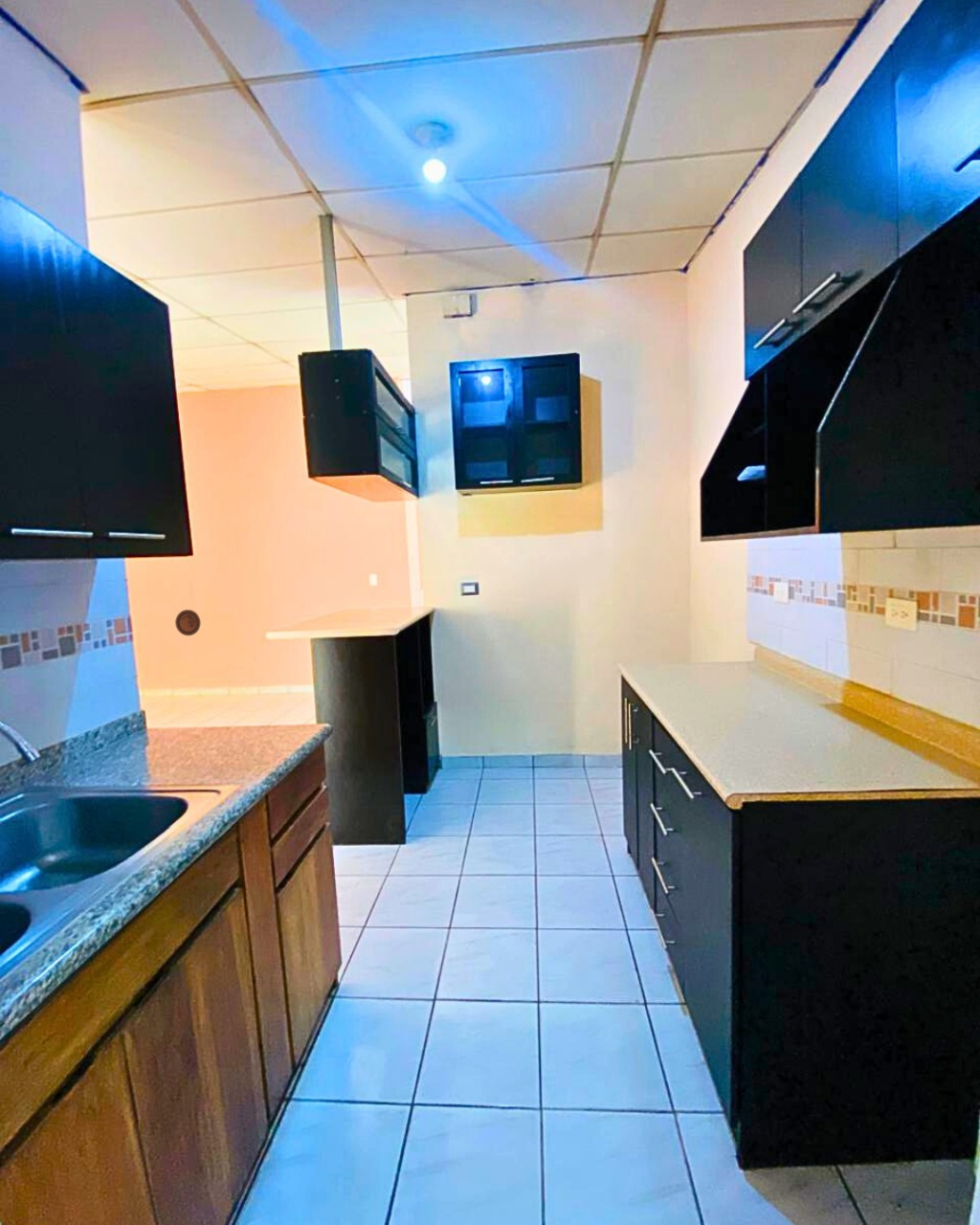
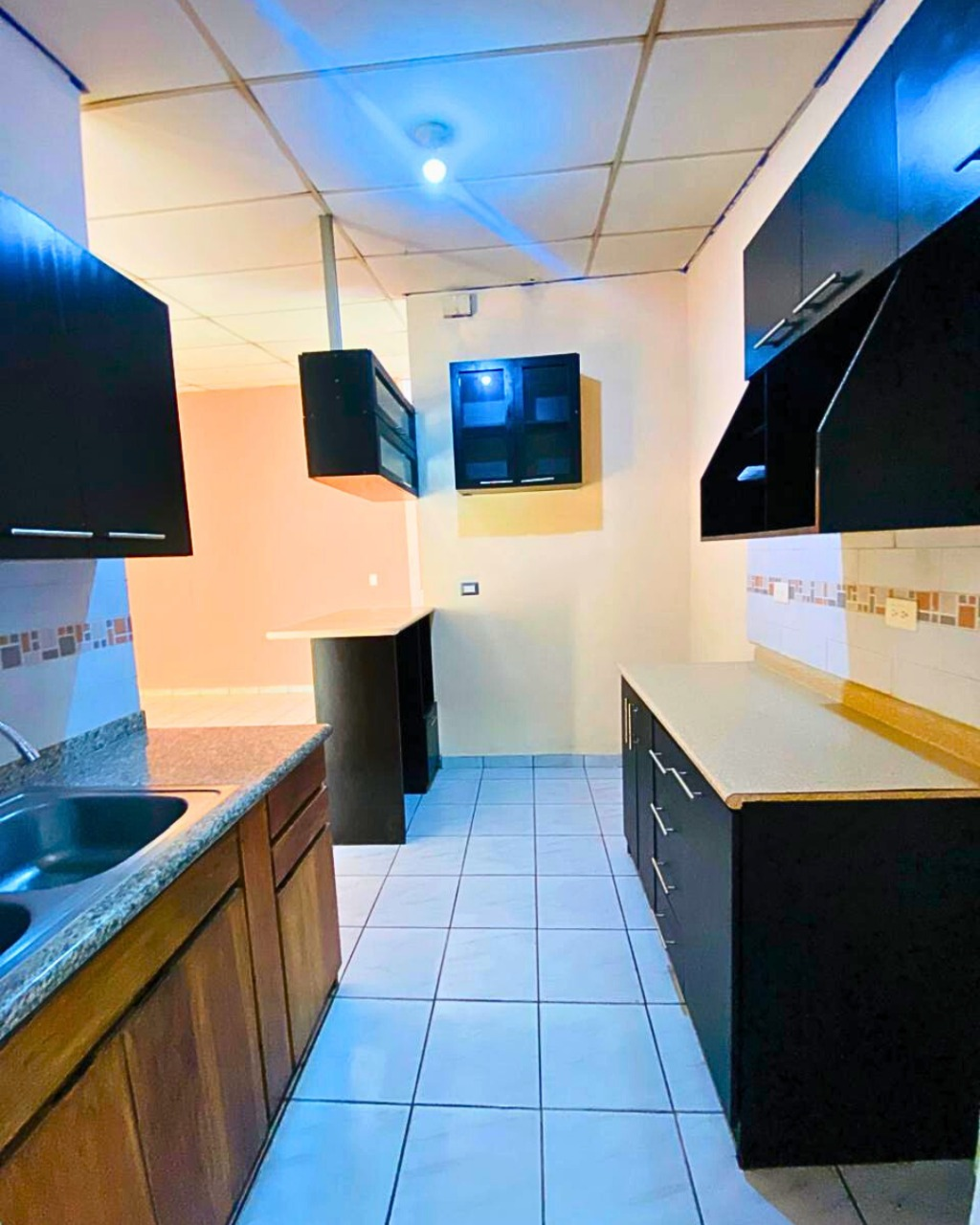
- decorative plate (188, 622)
